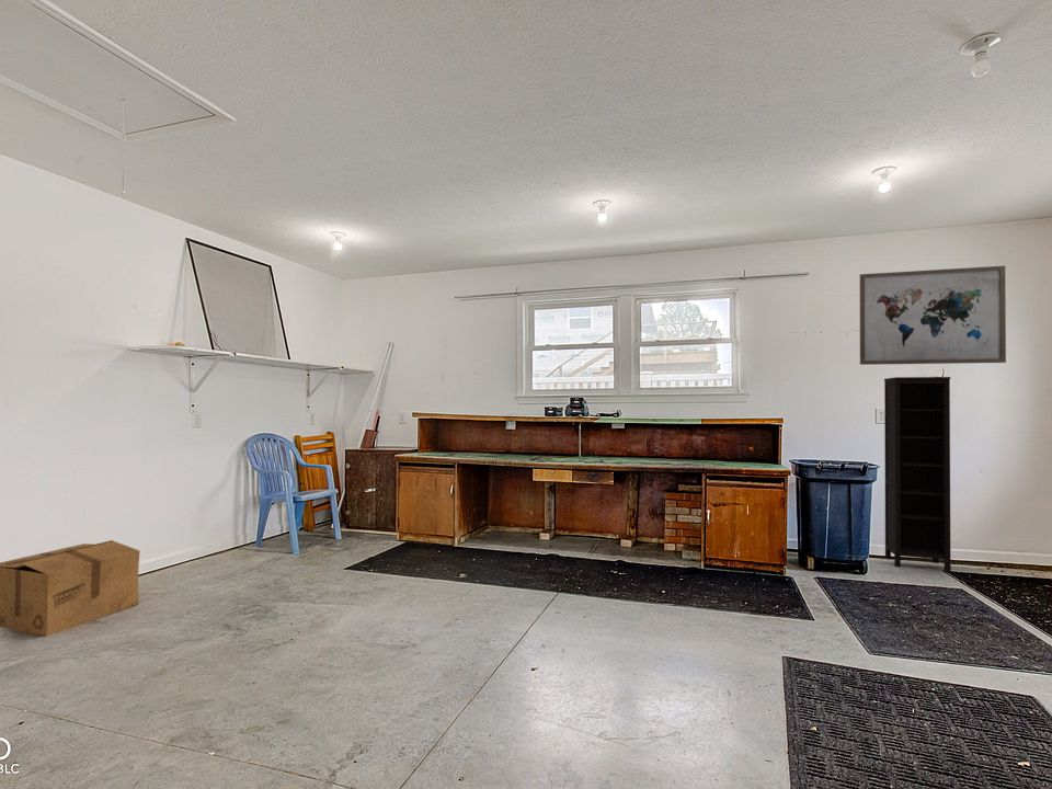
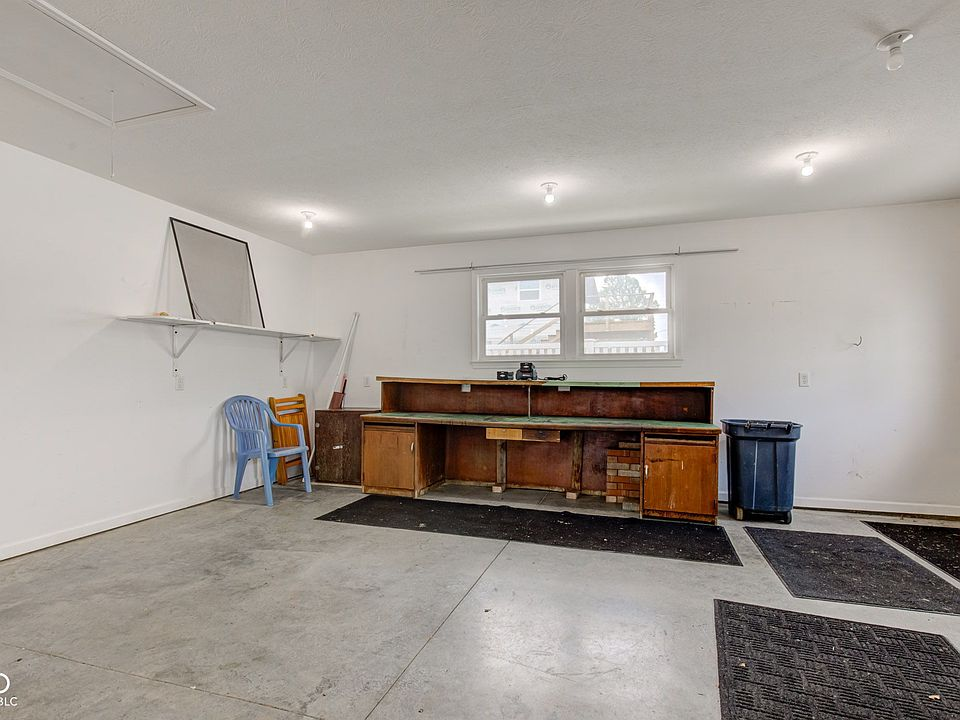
- bookcase (916, 470)
- wall art (929, 317)
- cardboard box (67, 581)
